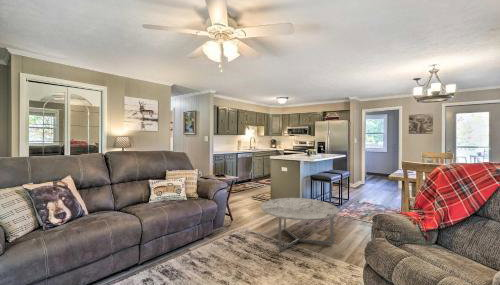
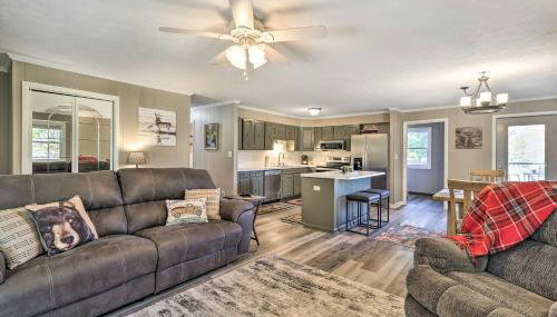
- coffee table (298, 219)
